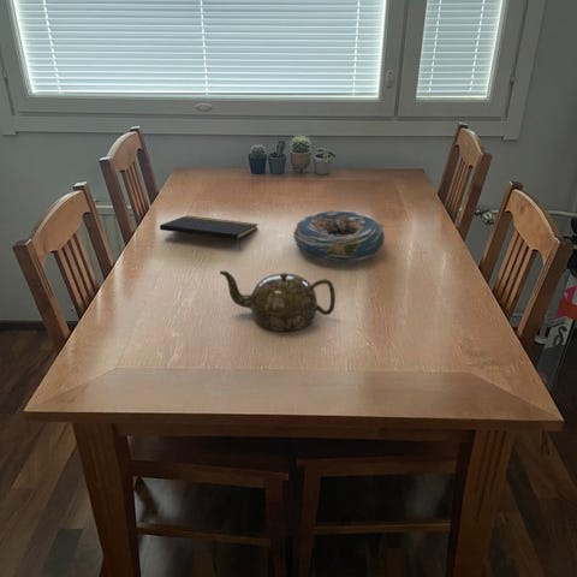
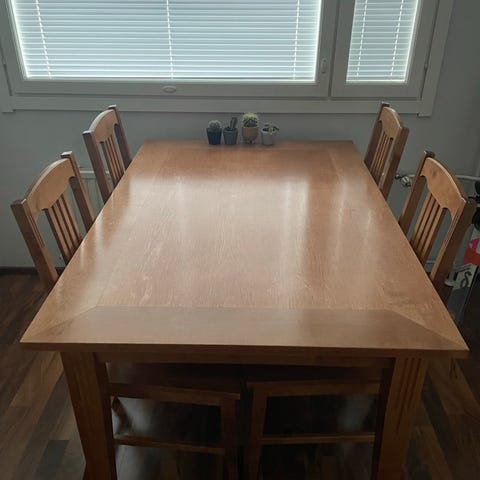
- decorative bowl (339, 236)
- notepad (210, 226)
- teapot (278, 295)
